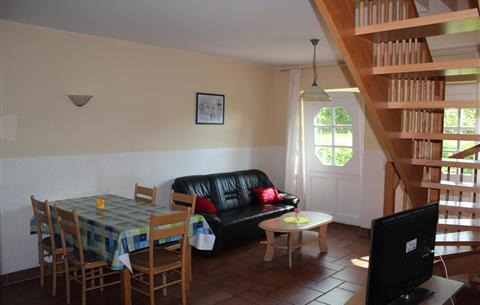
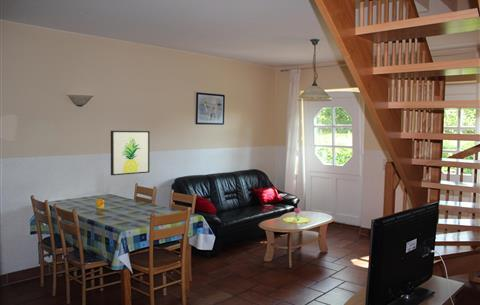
+ wall art (130, 152)
